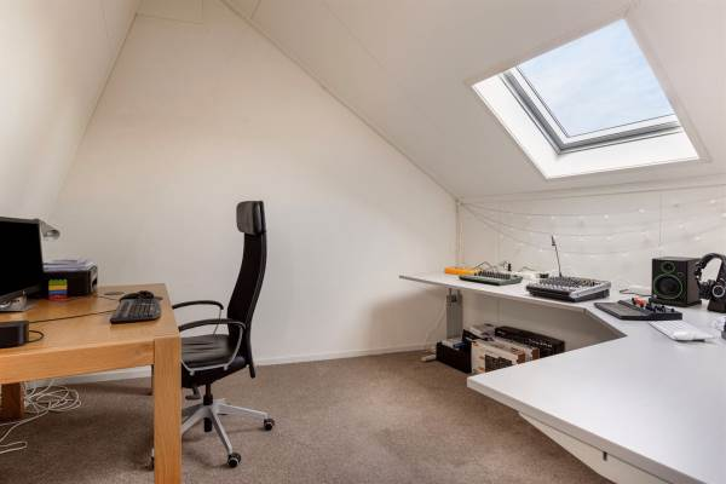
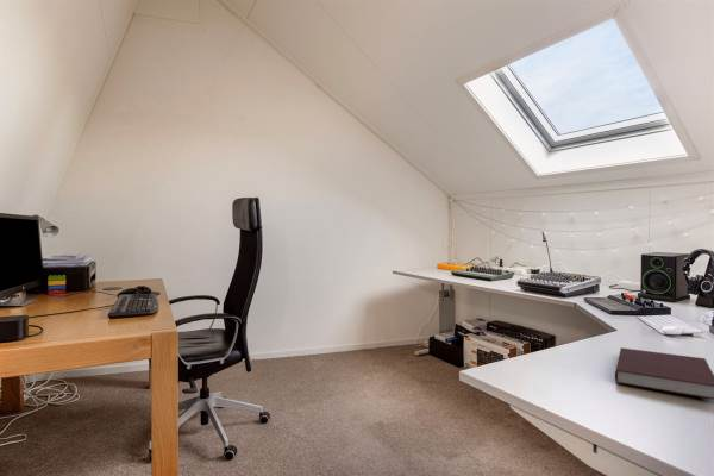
+ notebook (662, 369)
